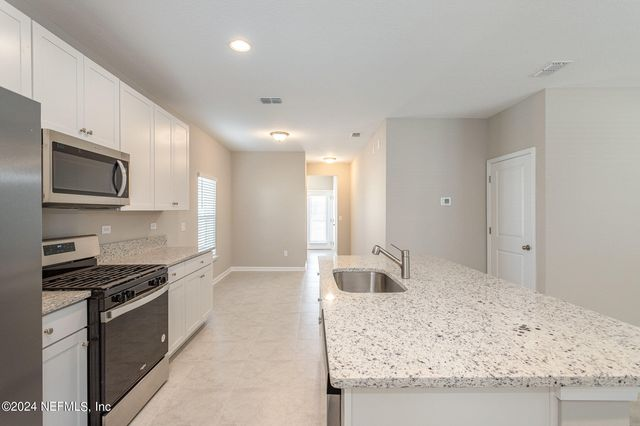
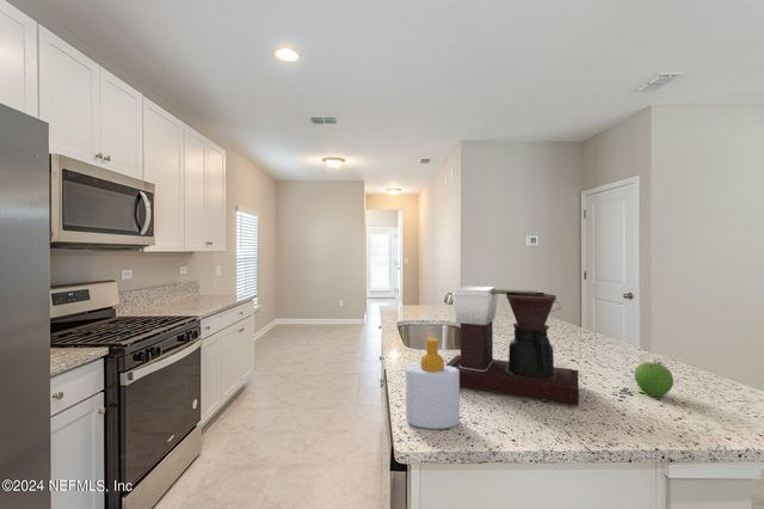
+ fruit (653, 376)
+ soap bottle (432, 380)
+ coffee maker (511, 341)
